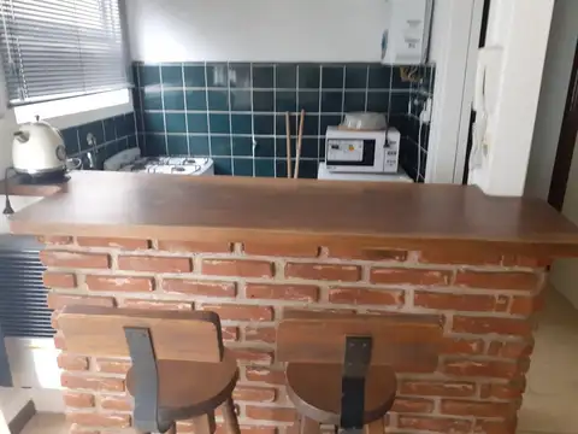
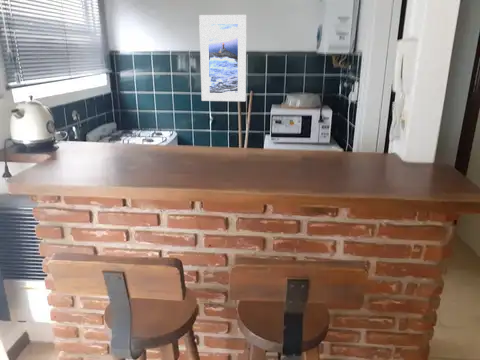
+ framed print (223, 59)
